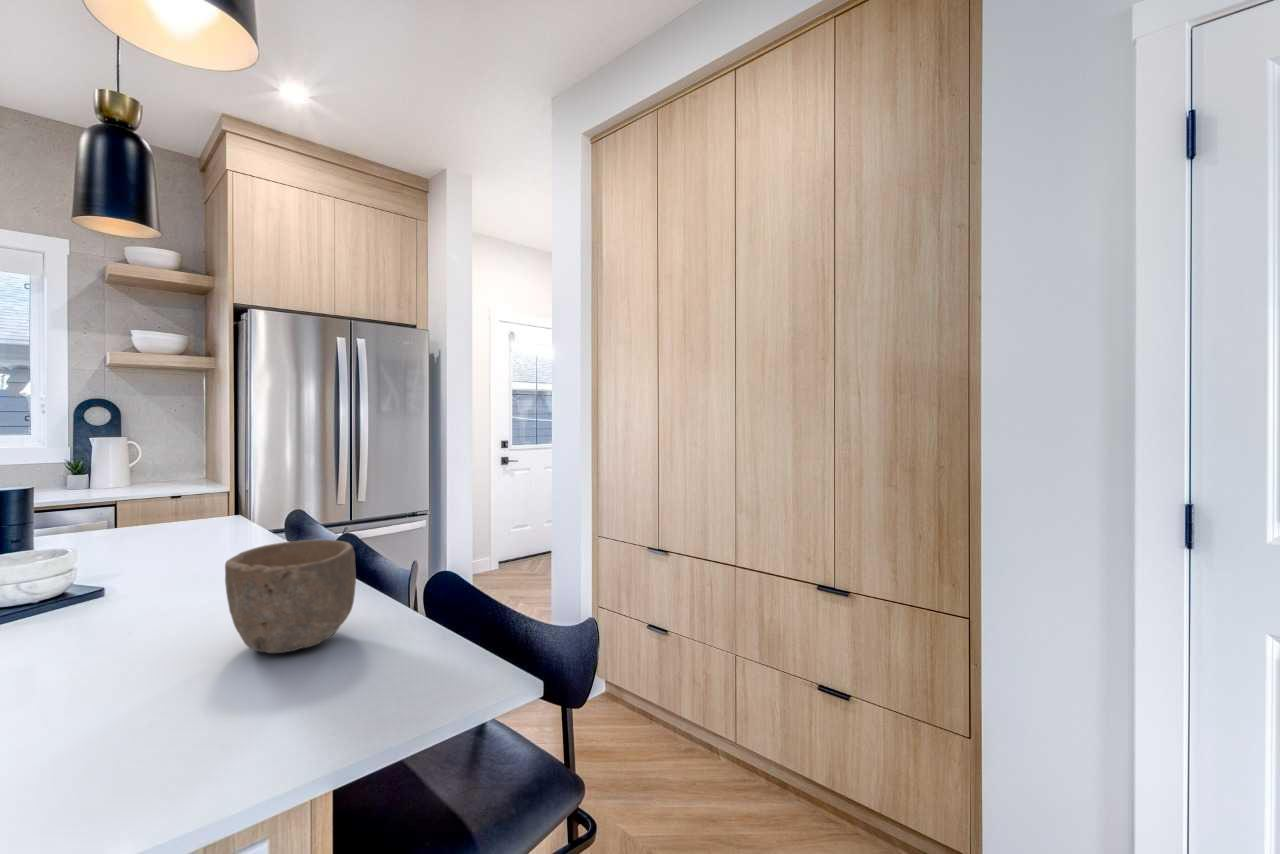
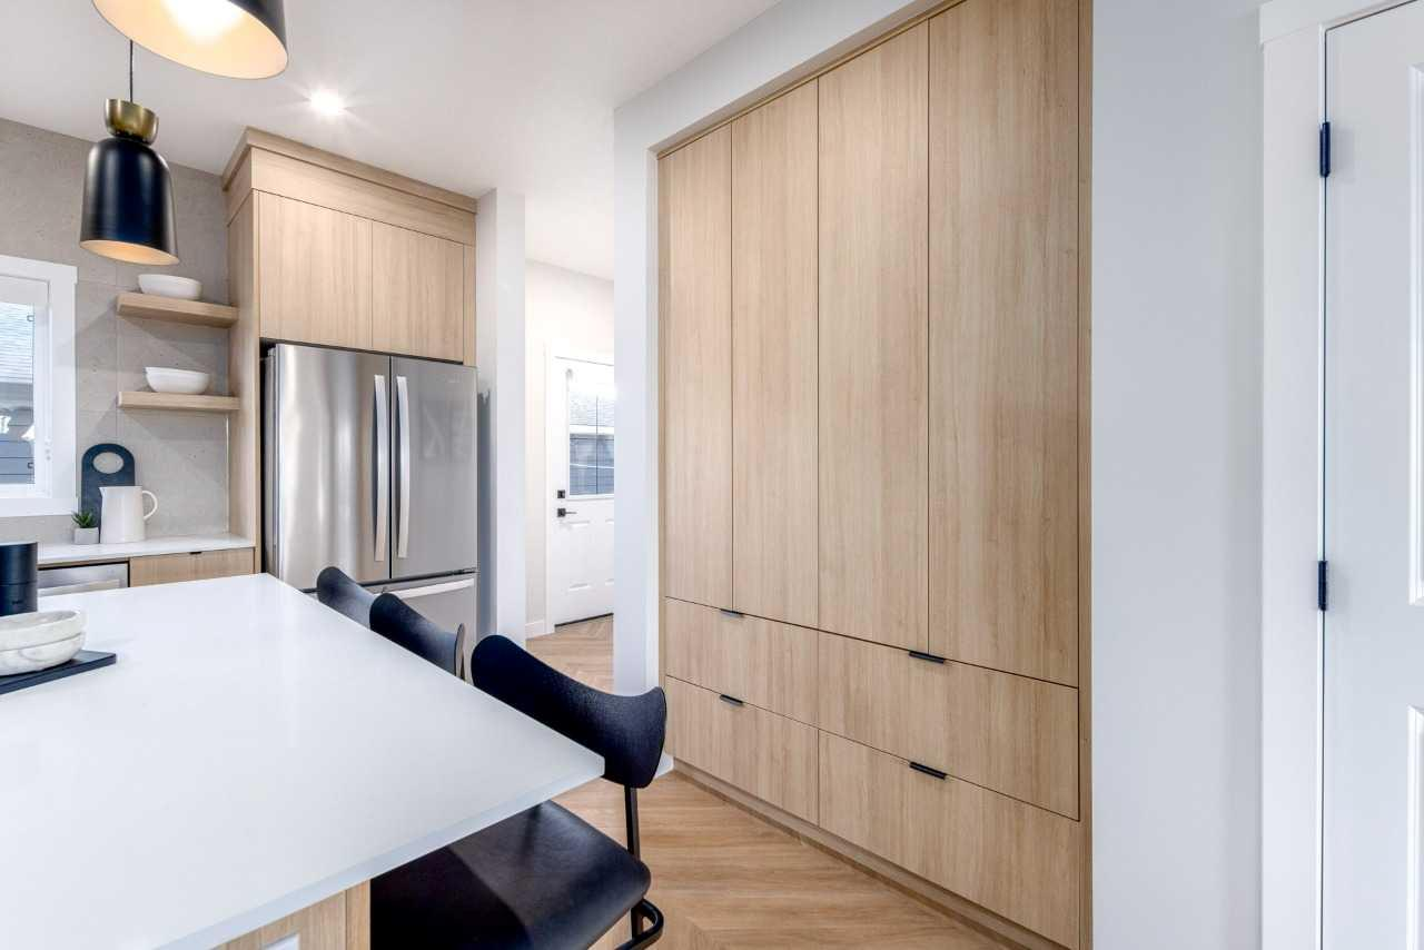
- bowl (293, 595)
